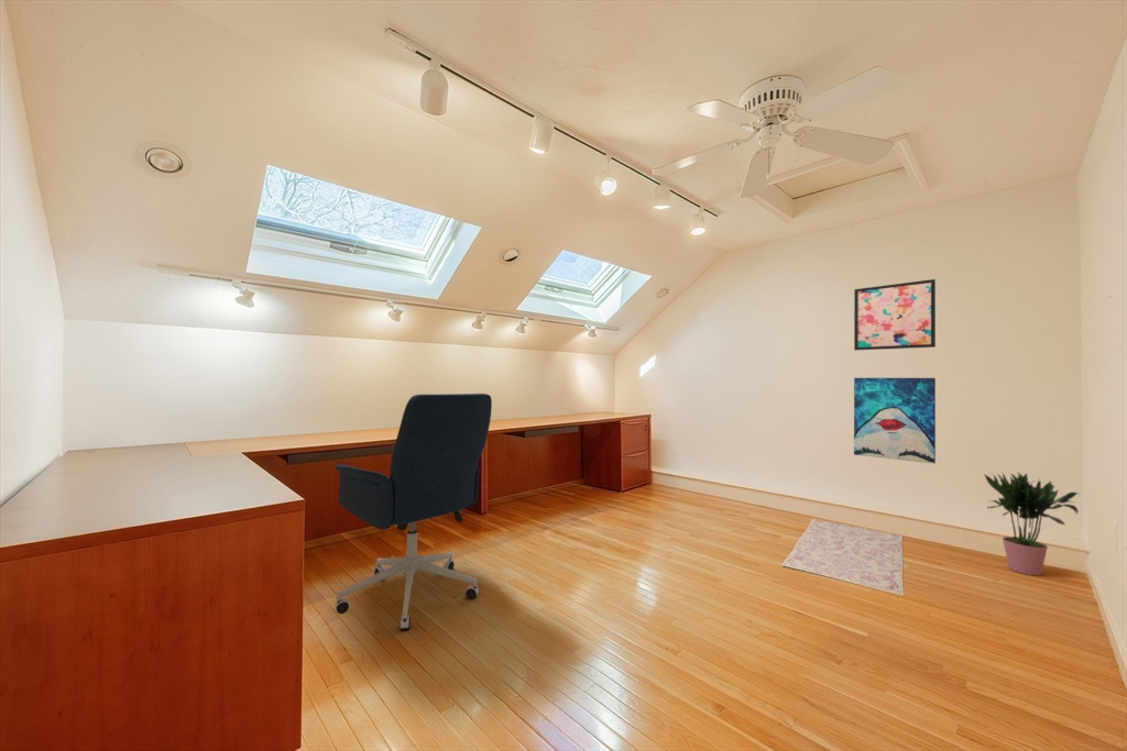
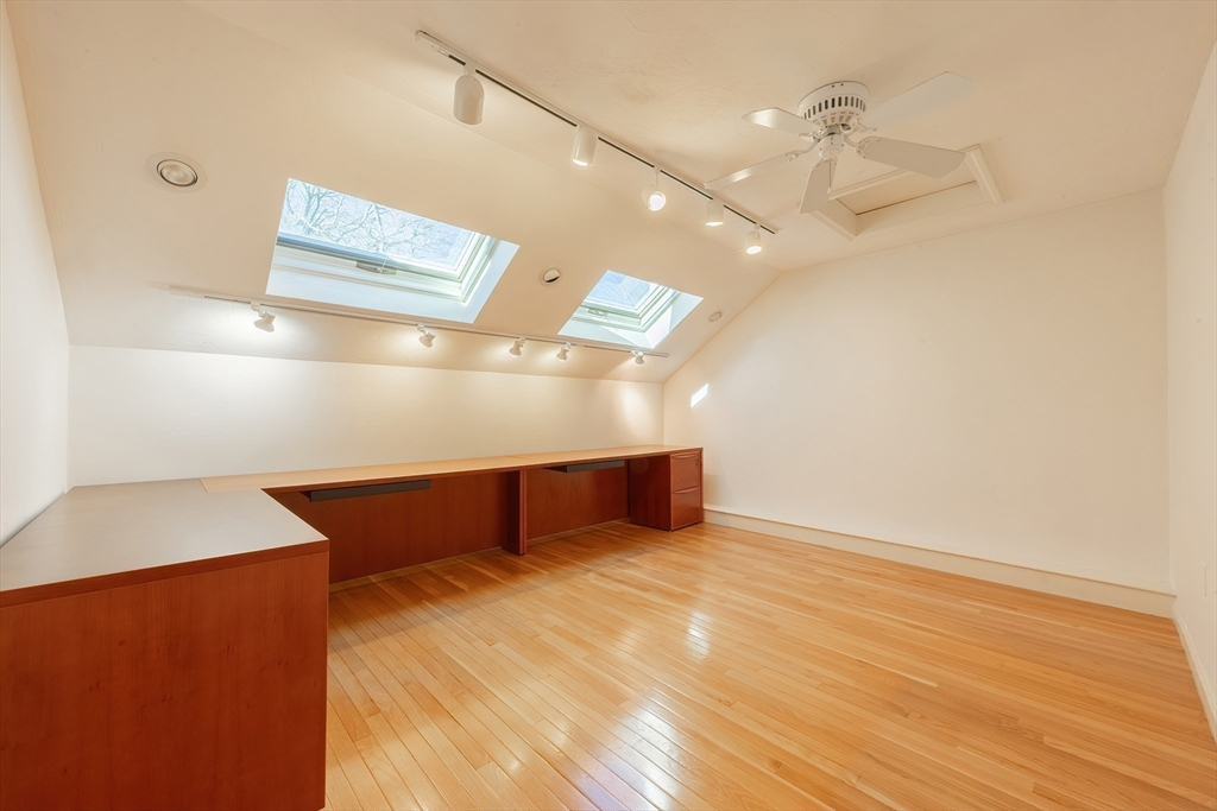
- rug (847, 549)
- office chair (415, 494)
- potted plant (1030, 521)
- wall art (893, 317)
- wall art (893, 418)
